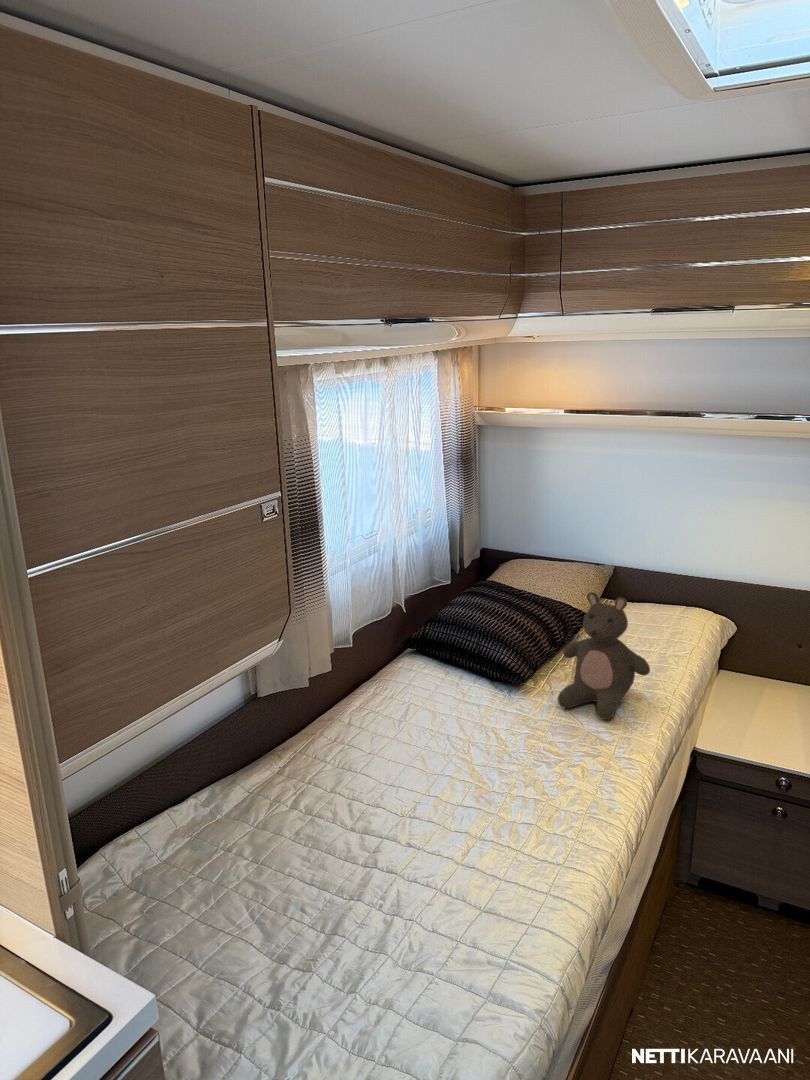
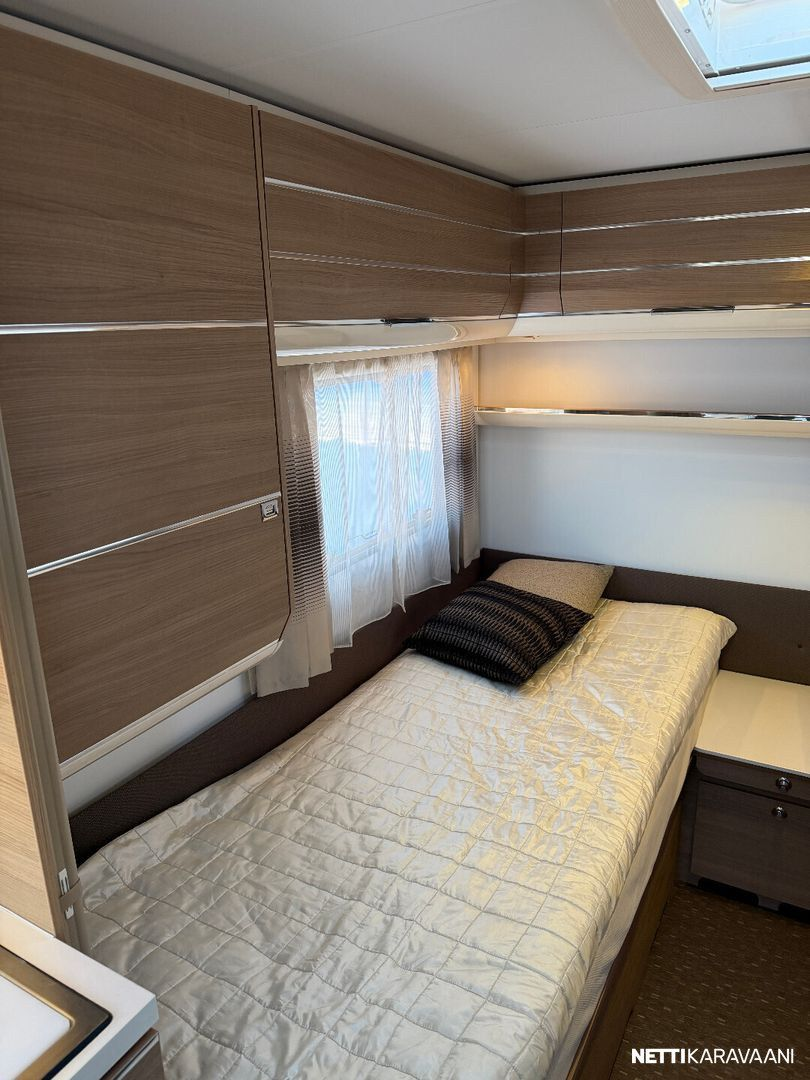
- stuffed bear (598, 652)
